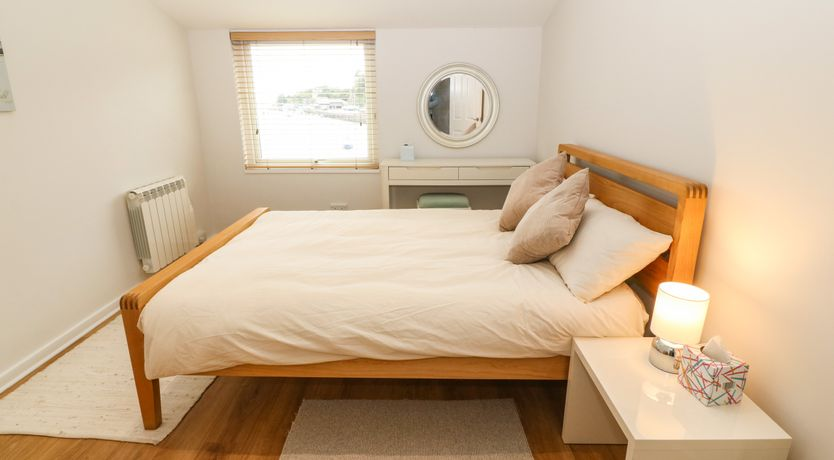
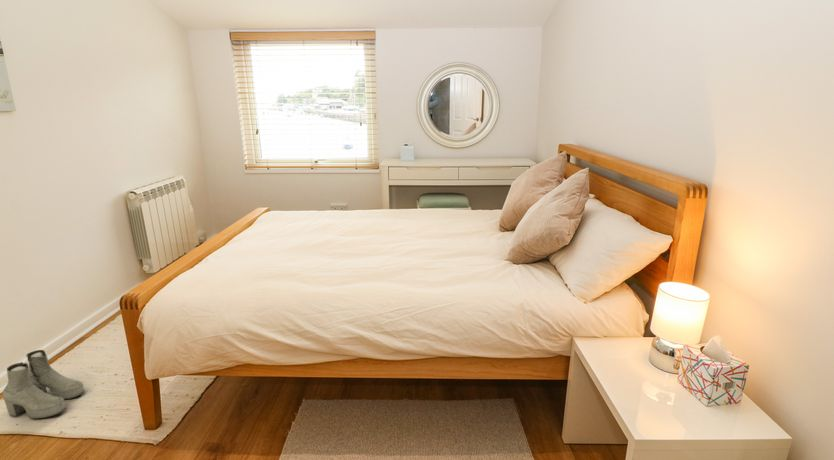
+ boots (42, 381)
